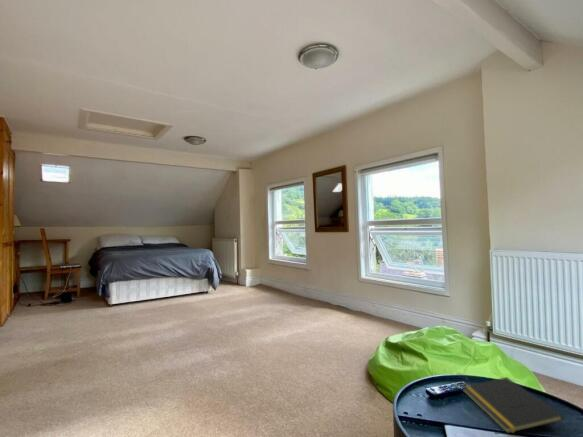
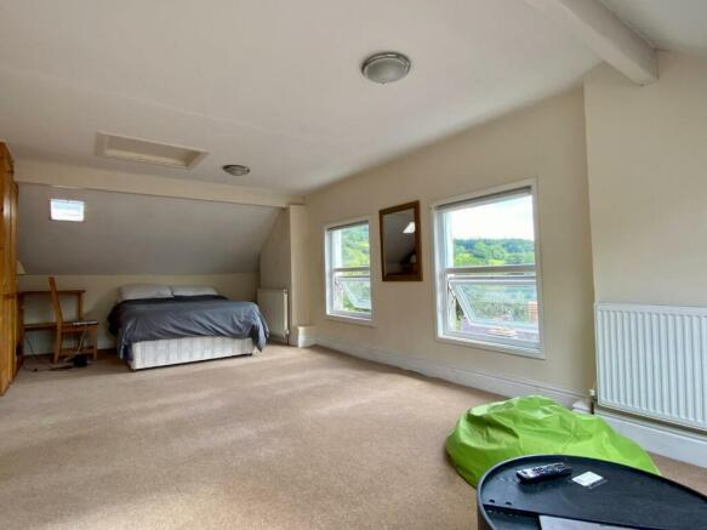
- notepad (507, 401)
